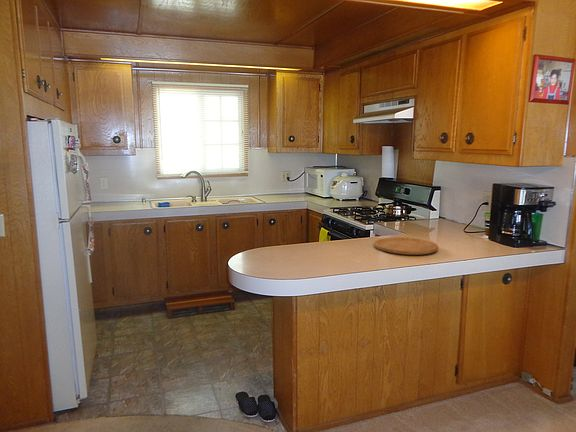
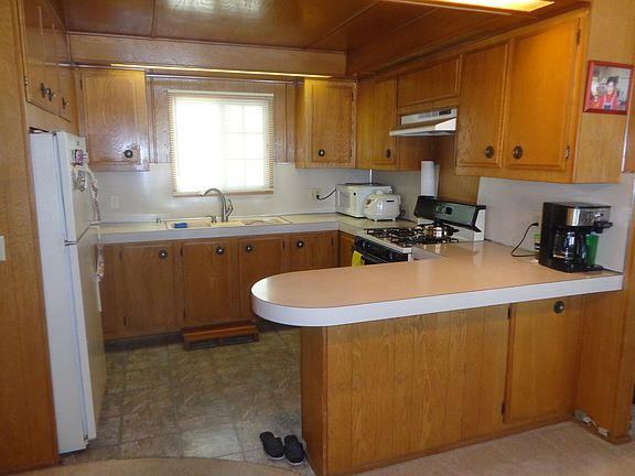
- cutting board (405, 245)
